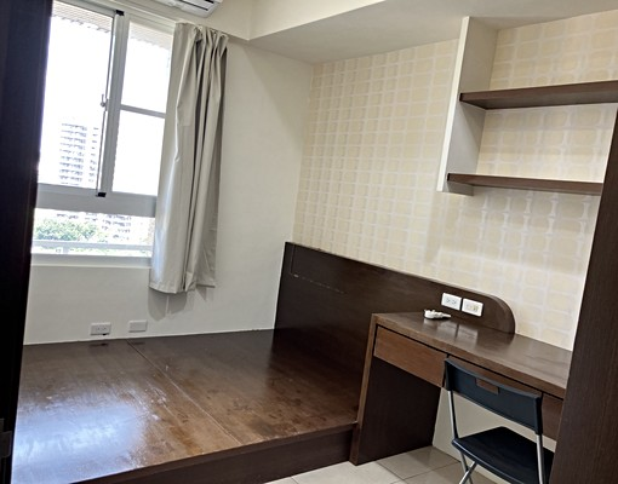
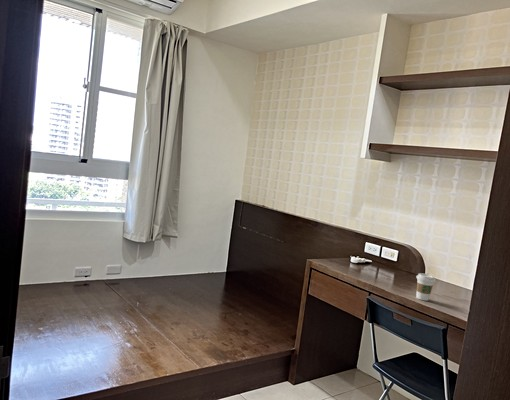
+ coffee cup (424, 286)
